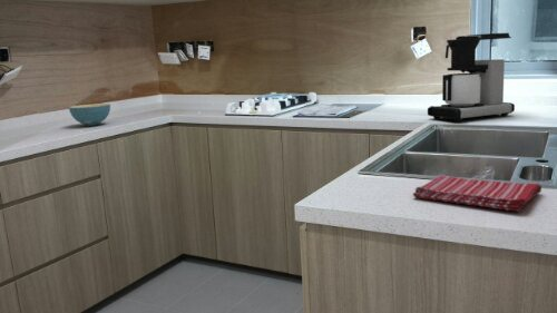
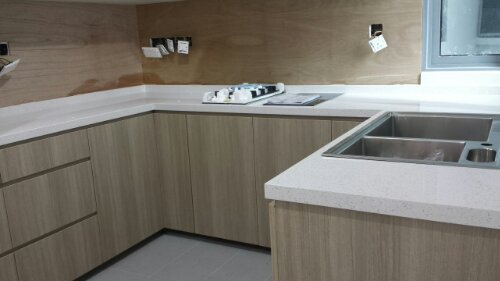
- cereal bowl (90, 115)
- coffee maker (471, 76)
- dish towel (477, 189)
